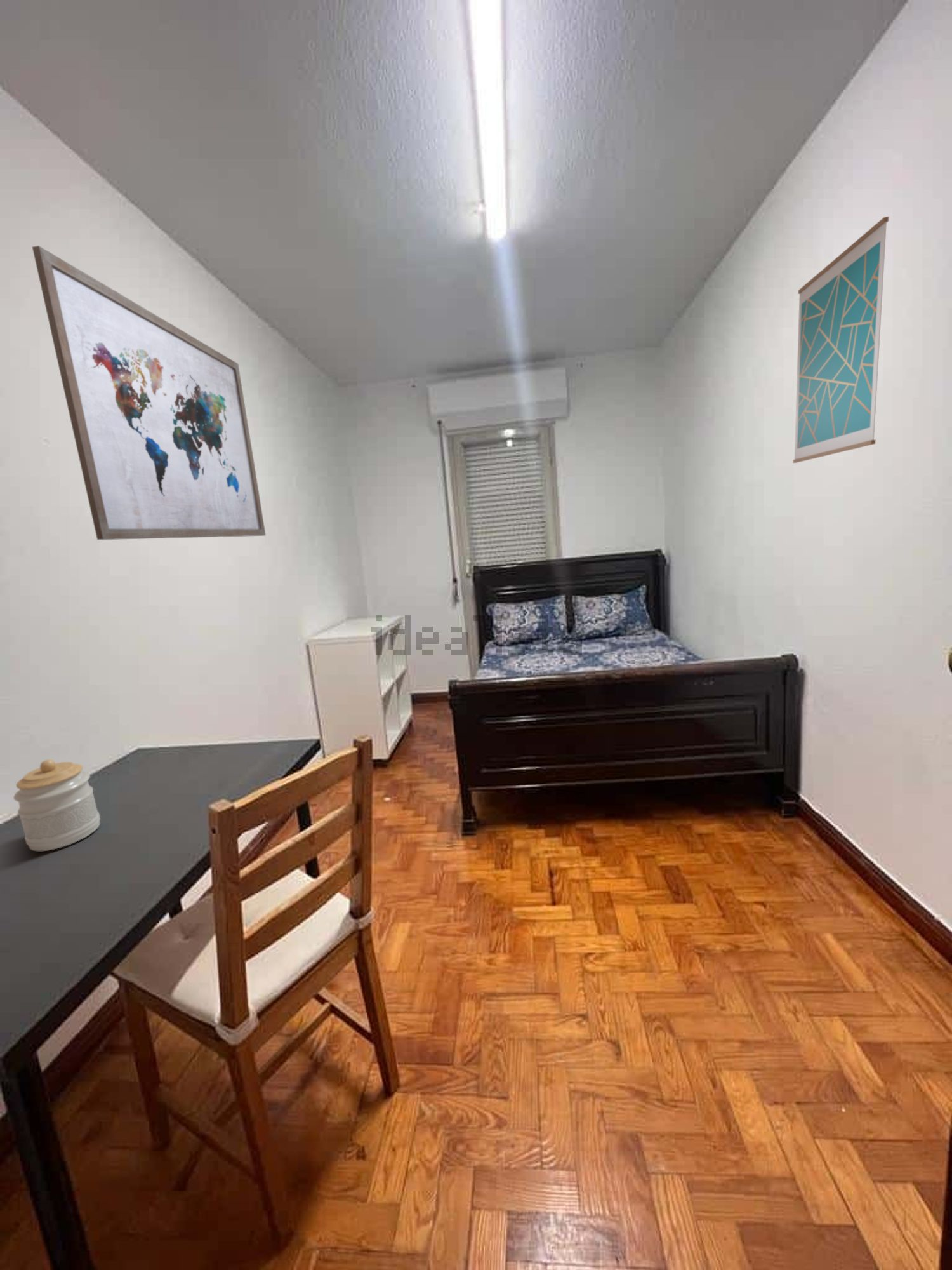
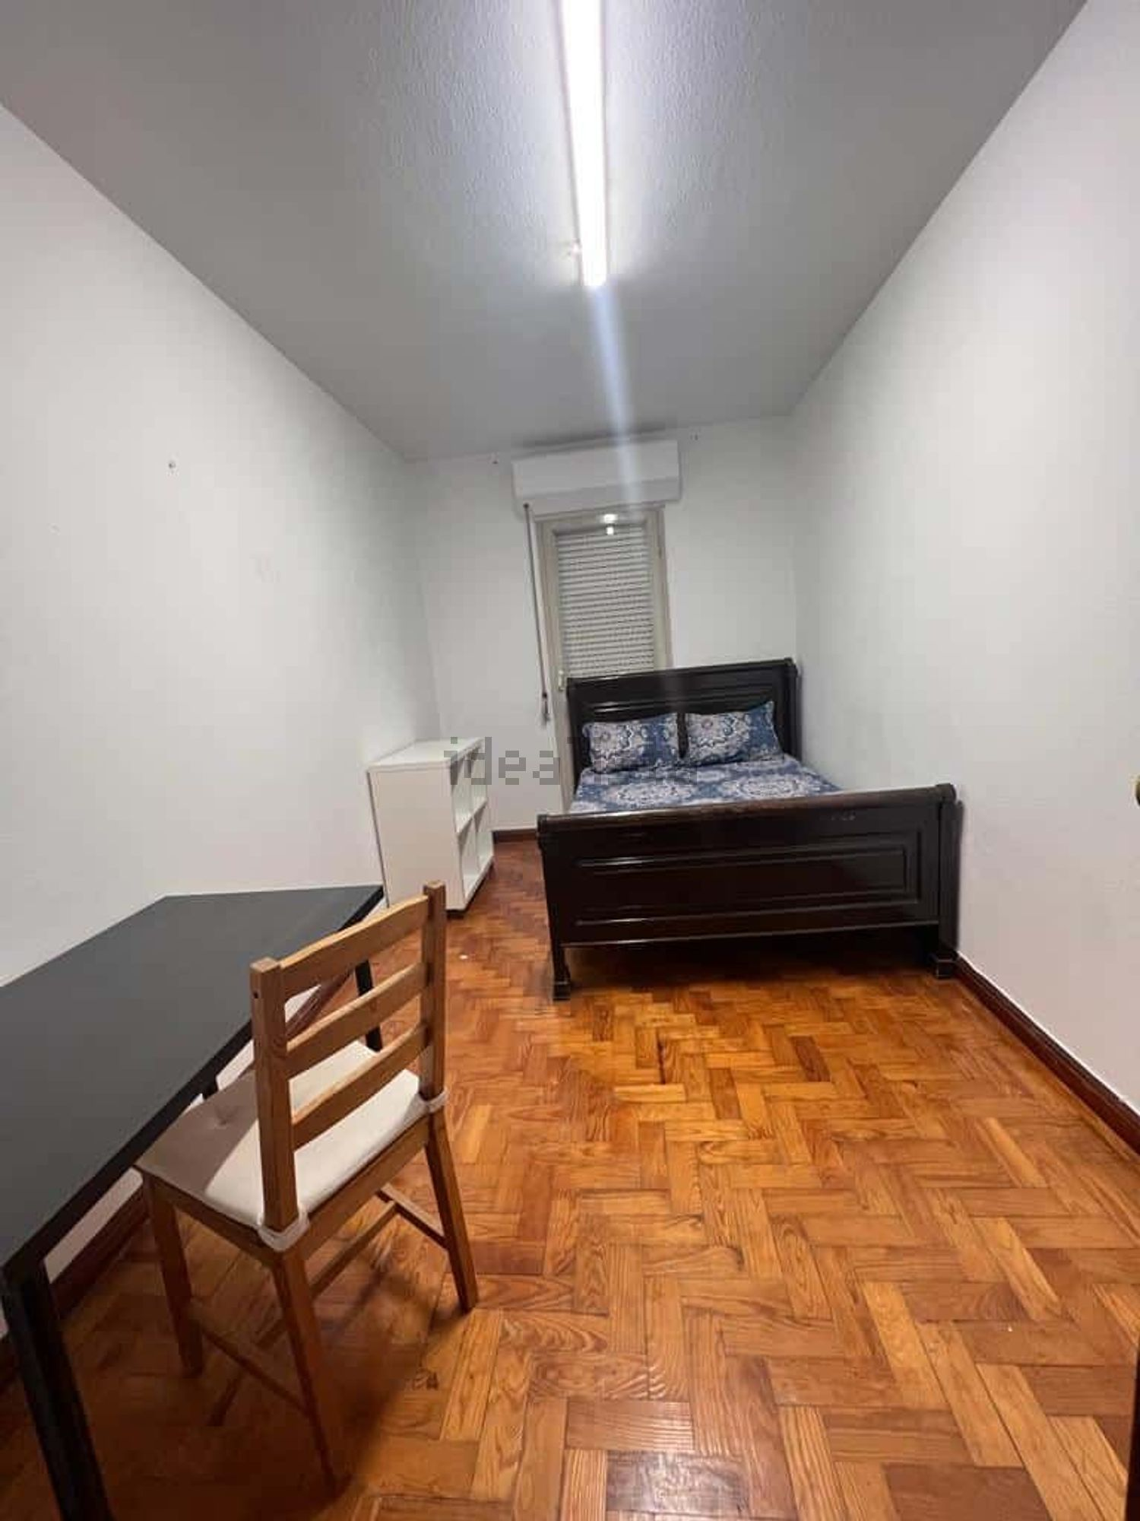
- wall art (833, 359)
- wall art (183, 432)
- jar (56, 798)
